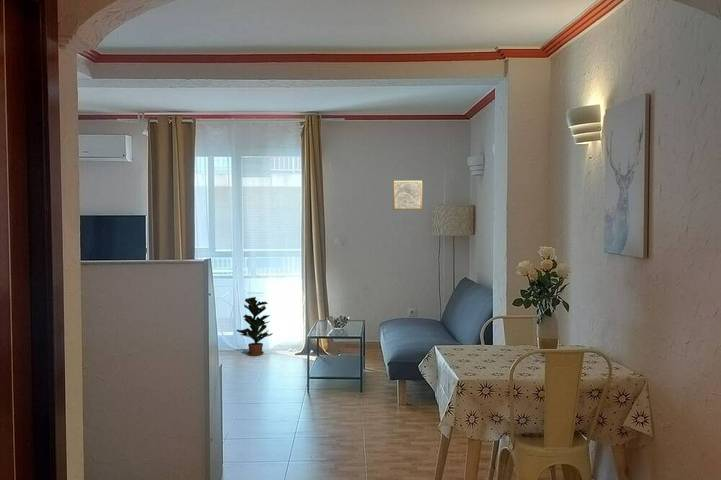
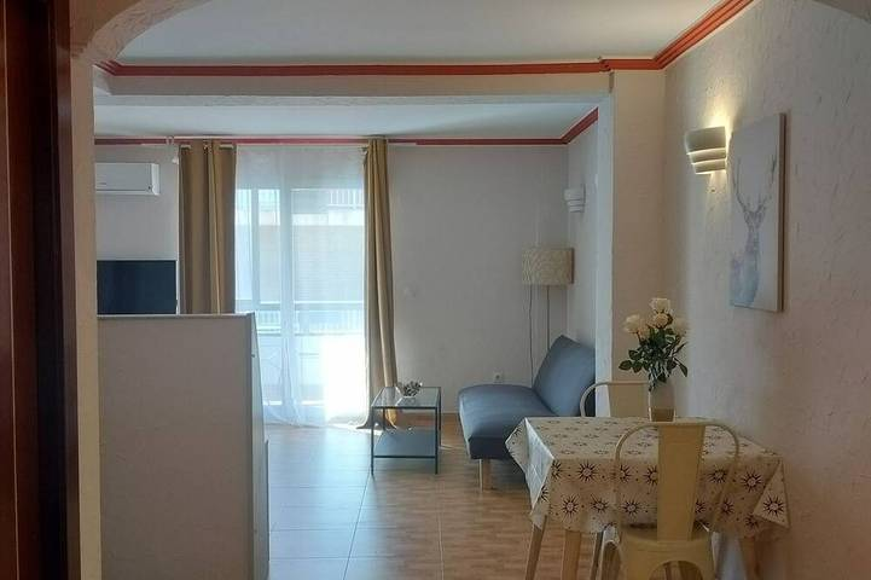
- potted plant (255, 325)
- wall art (407, 195)
